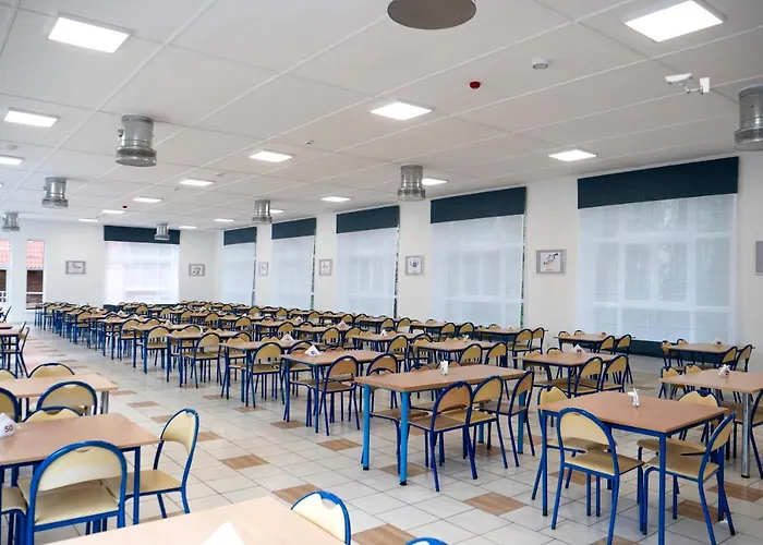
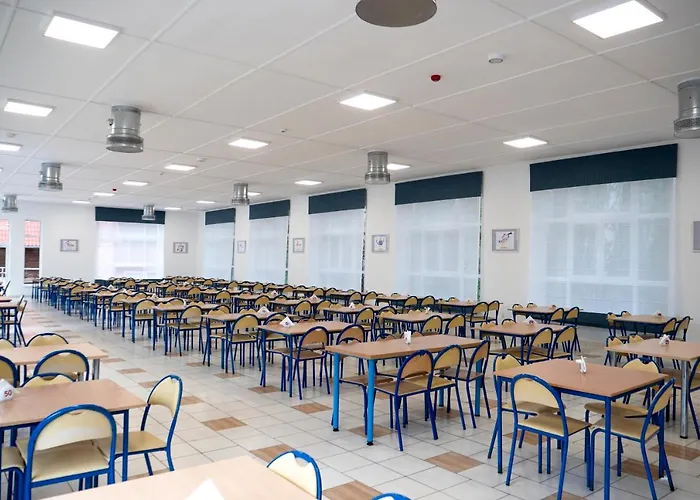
- security camera (687, 88)
